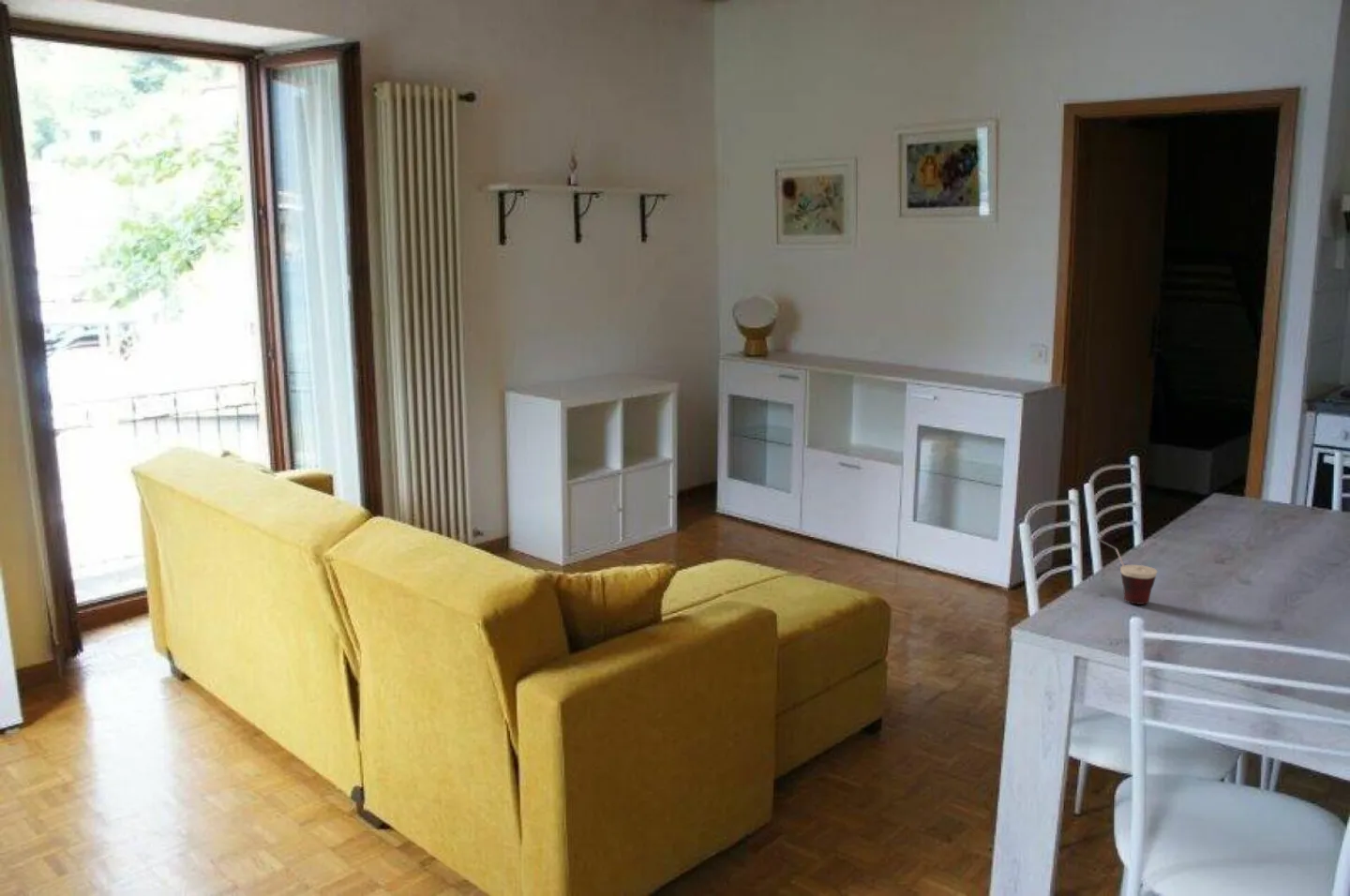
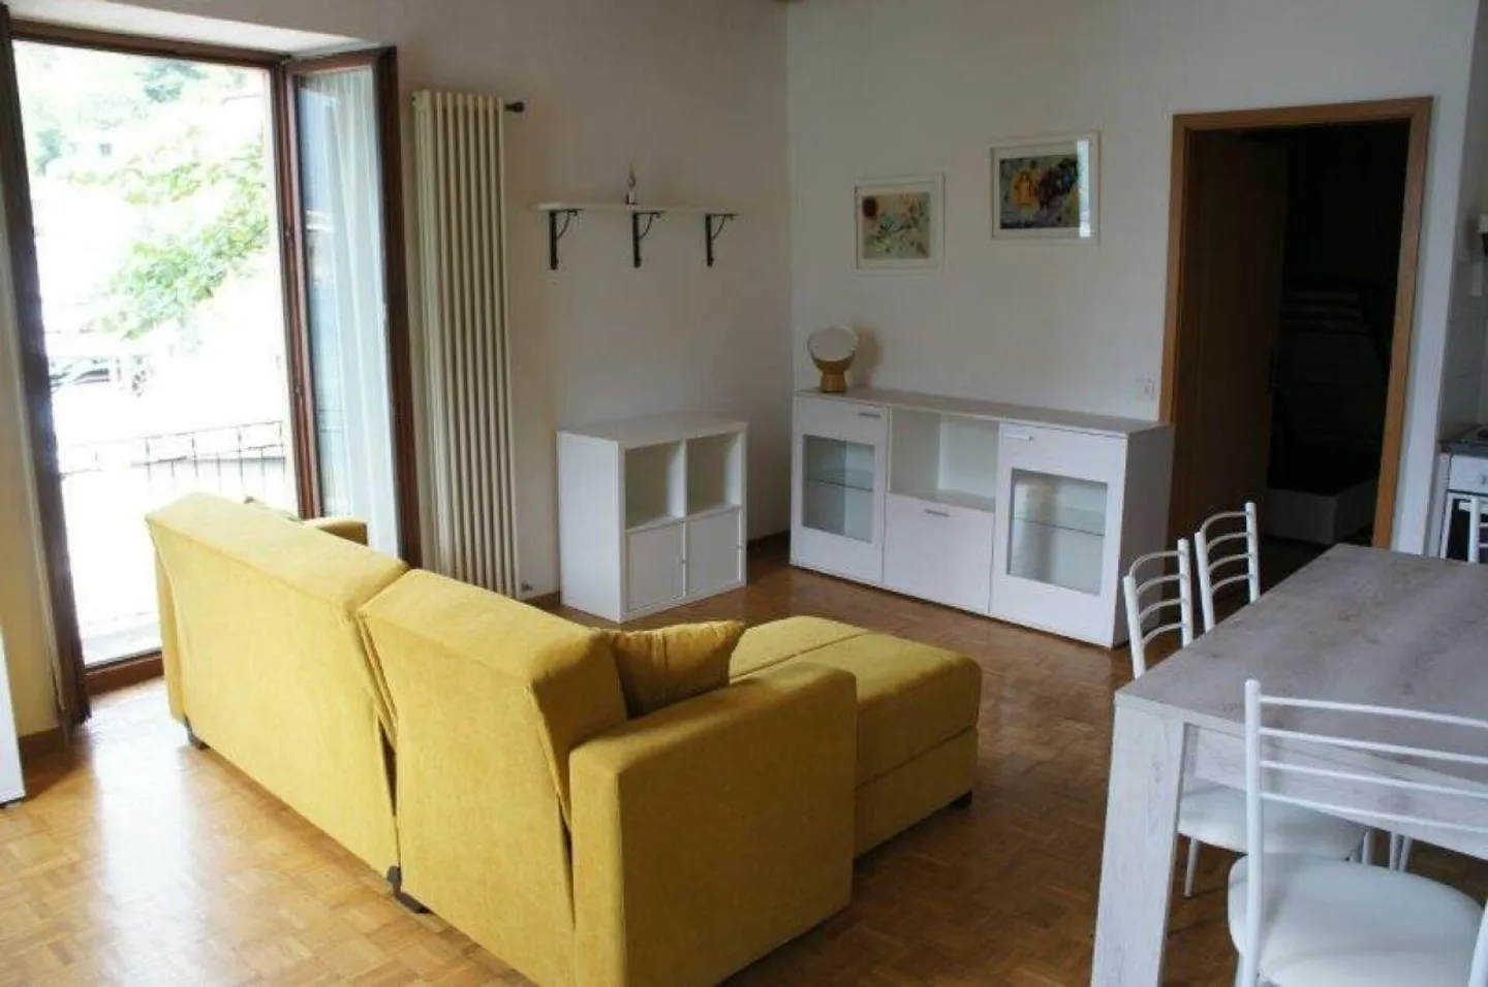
- cup (1124, 571)
